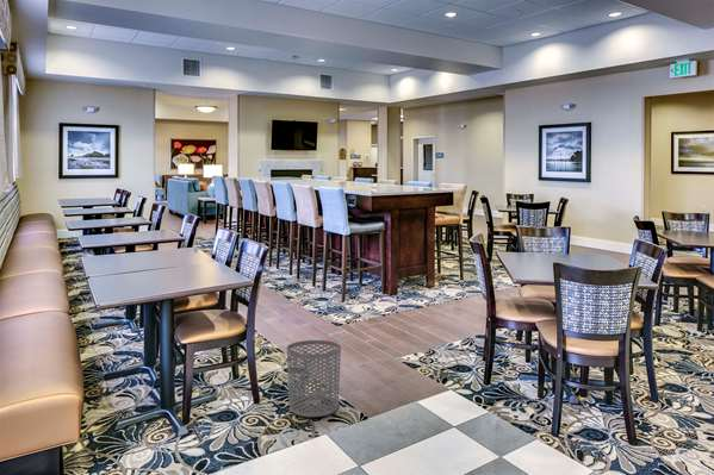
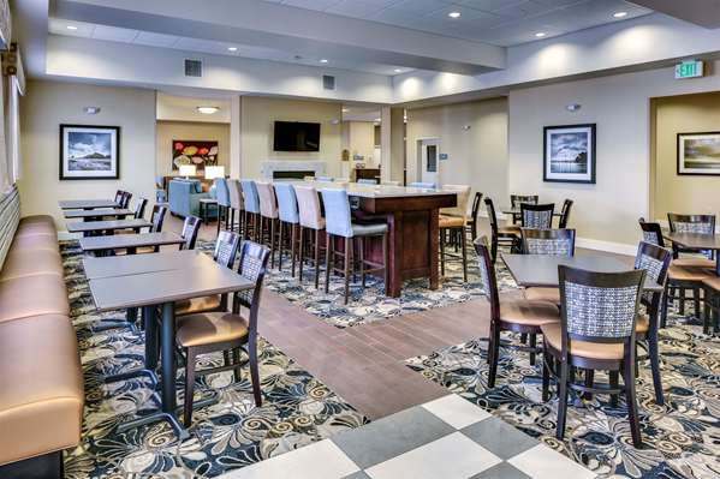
- waste bin (313, 376)
